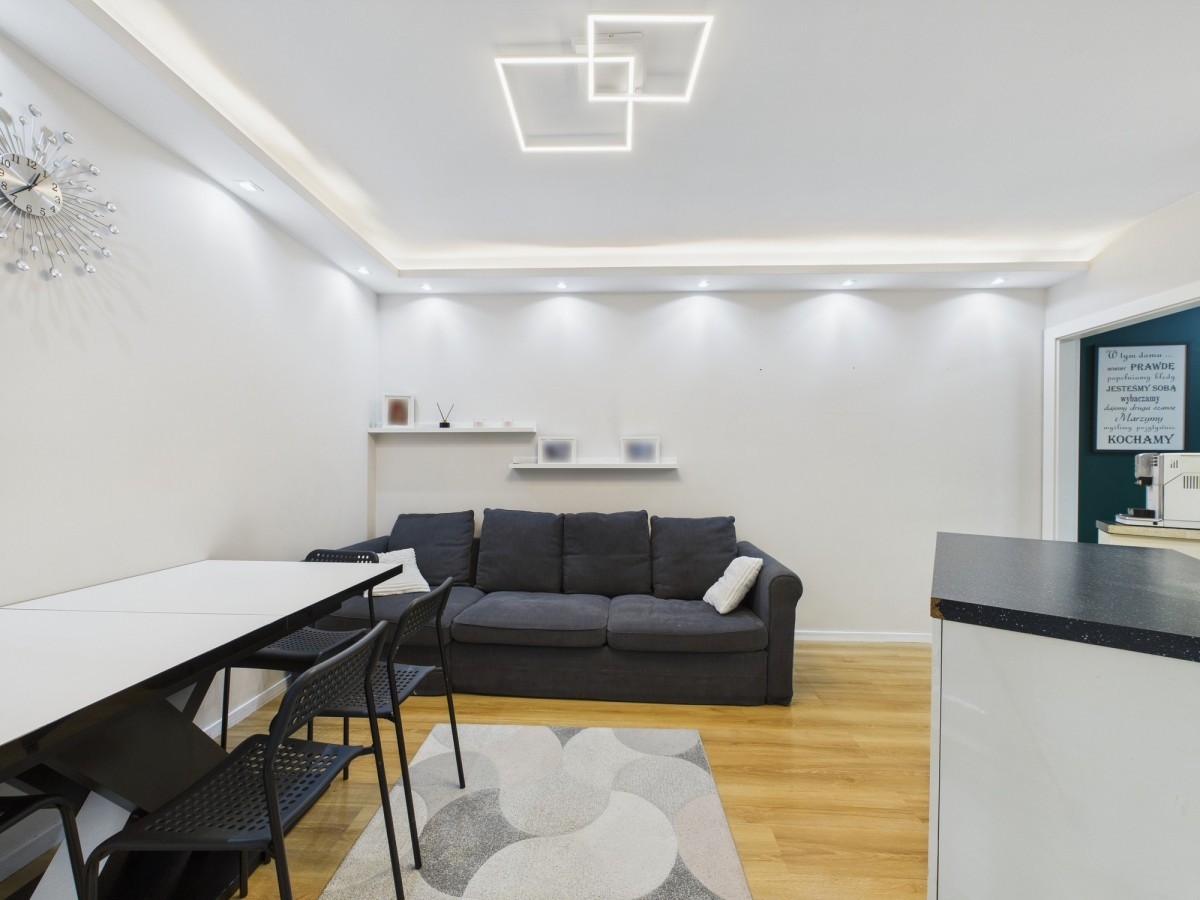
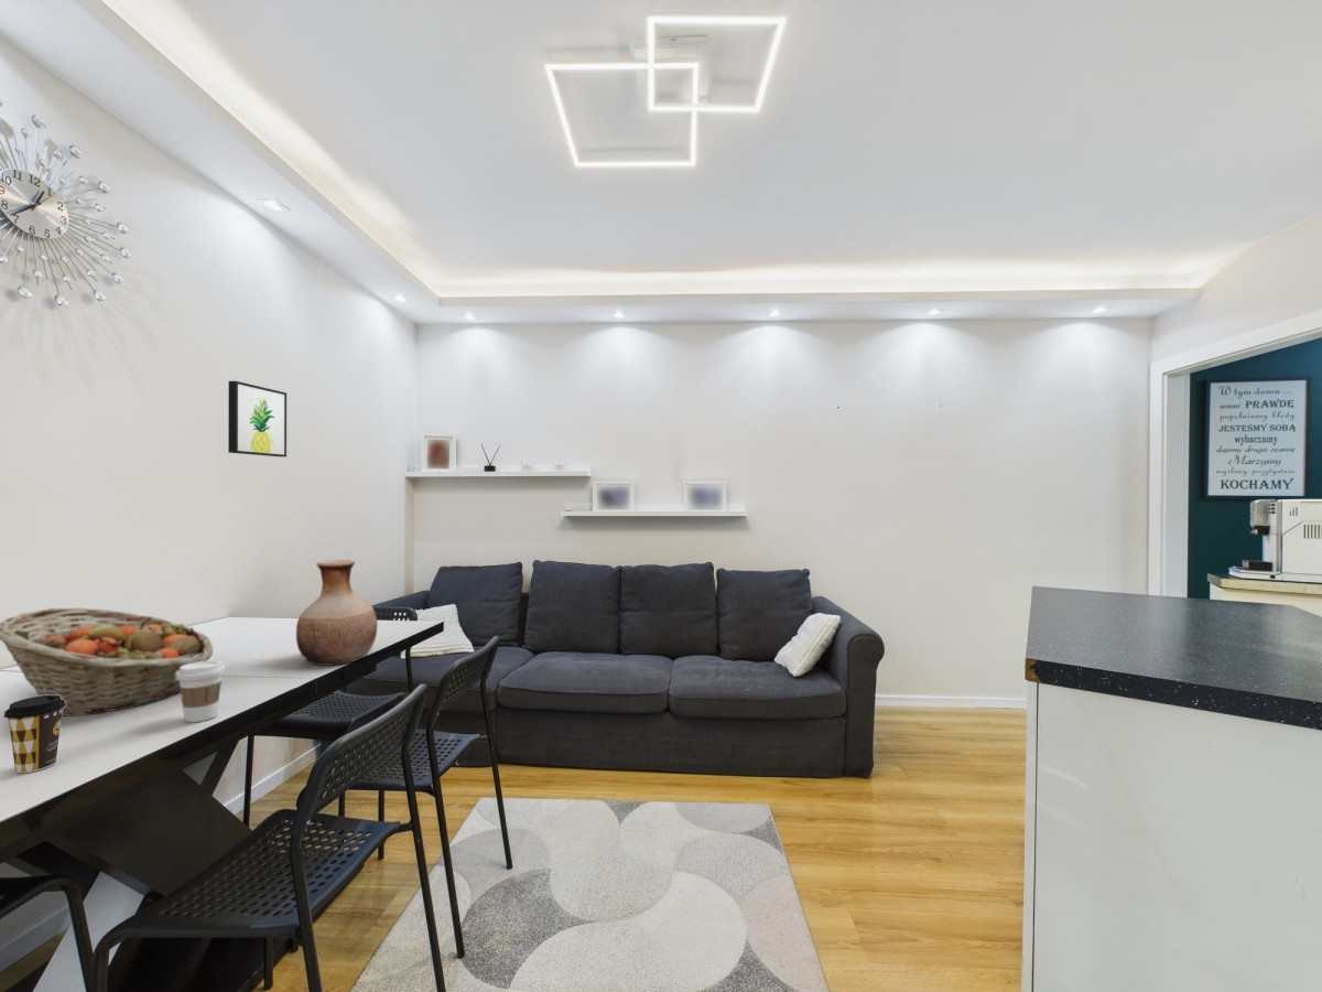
+ coffee cup (201, 690)
+ coffee cup (35, 733)
+ wall art (259, 421)
+ fruit basket (115, 650)
+ vase (337, 610)
